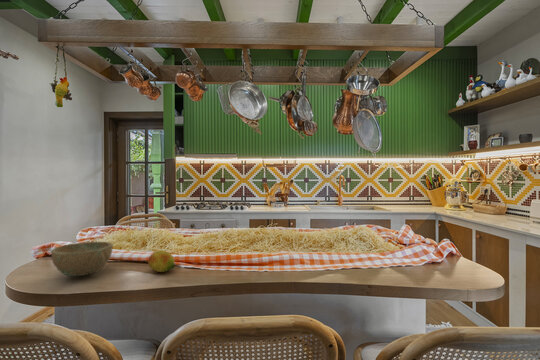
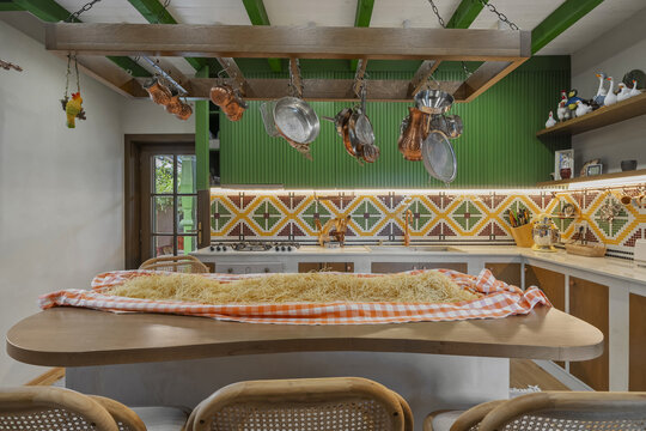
- bowl (83, 260)
- fruit (161, 261)
